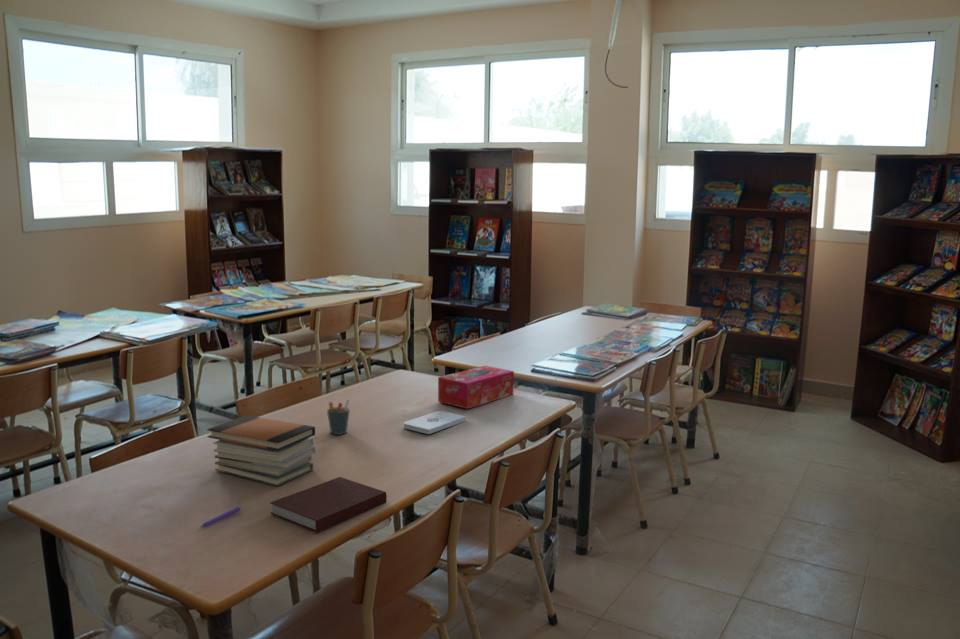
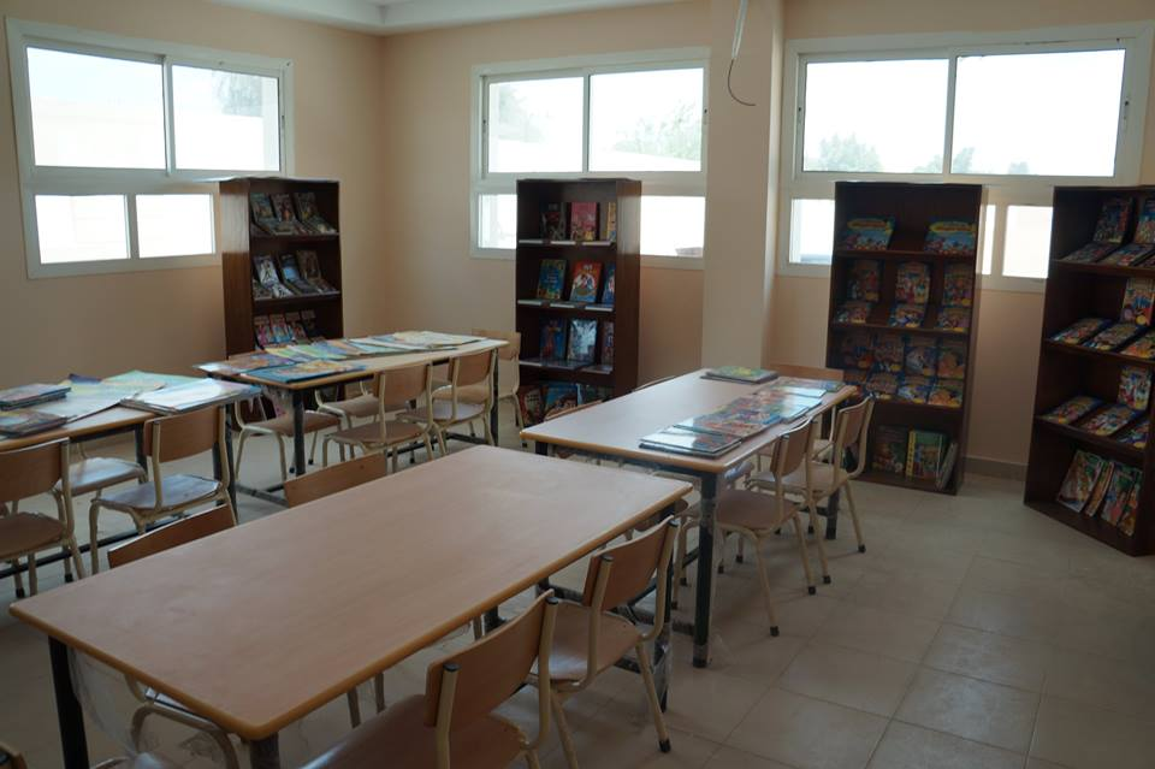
- pen (220, 517)
- notebook (329, 502)
- book stack (263, 449)
- notepad (434, 421)
- tissue box (476, 386)
- pen holder (338, 415)
